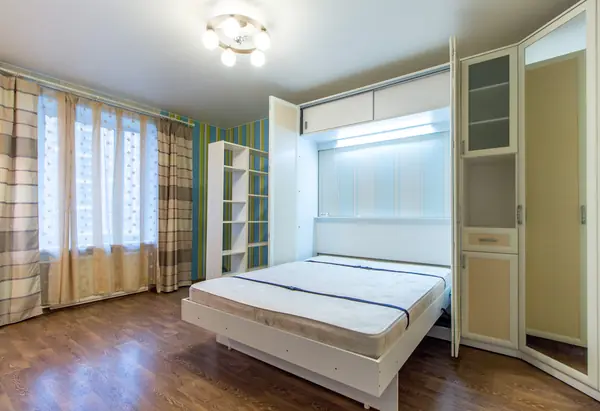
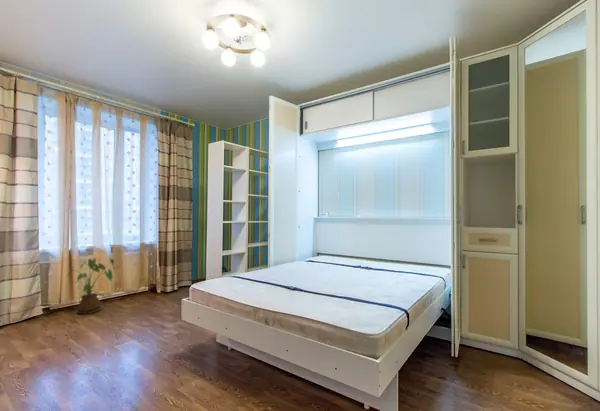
+ house plant (93, 285)
